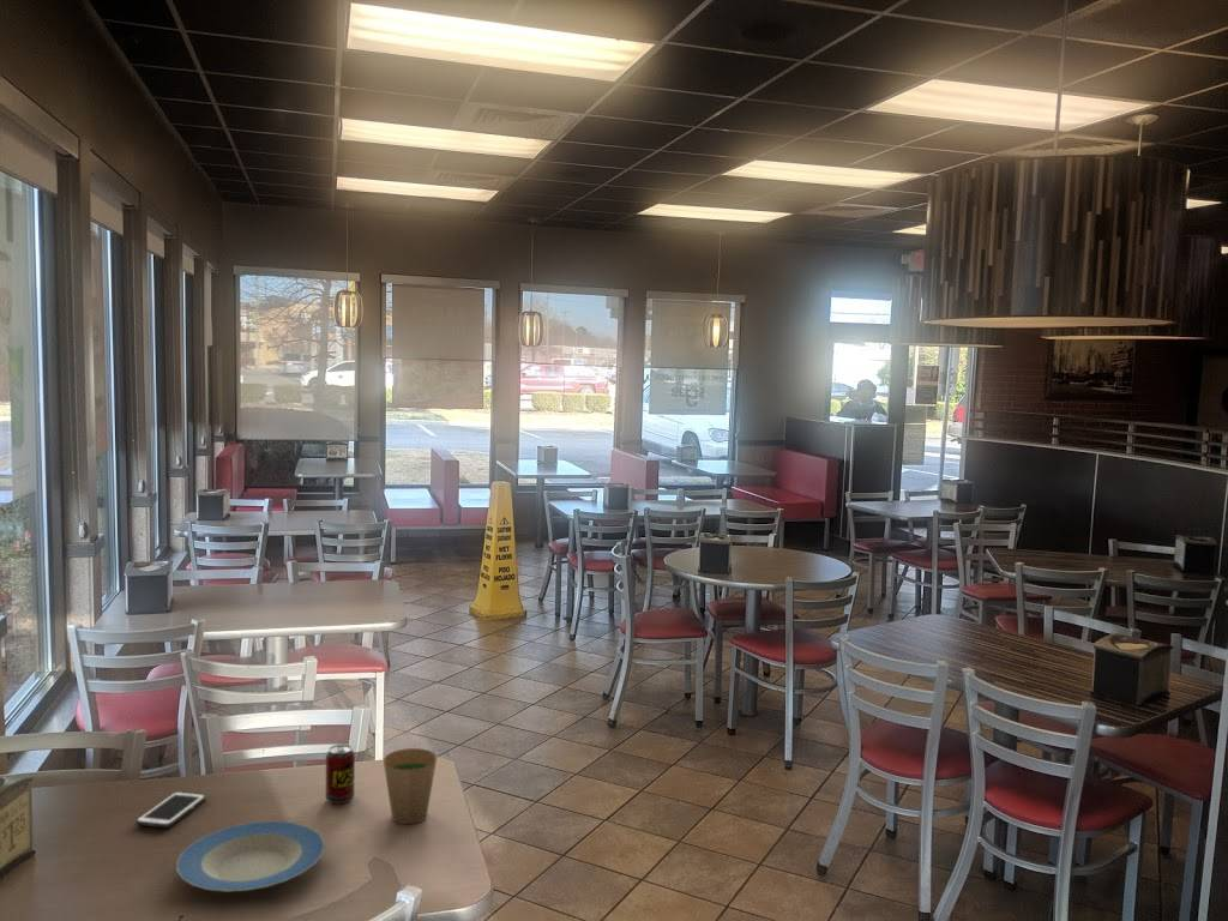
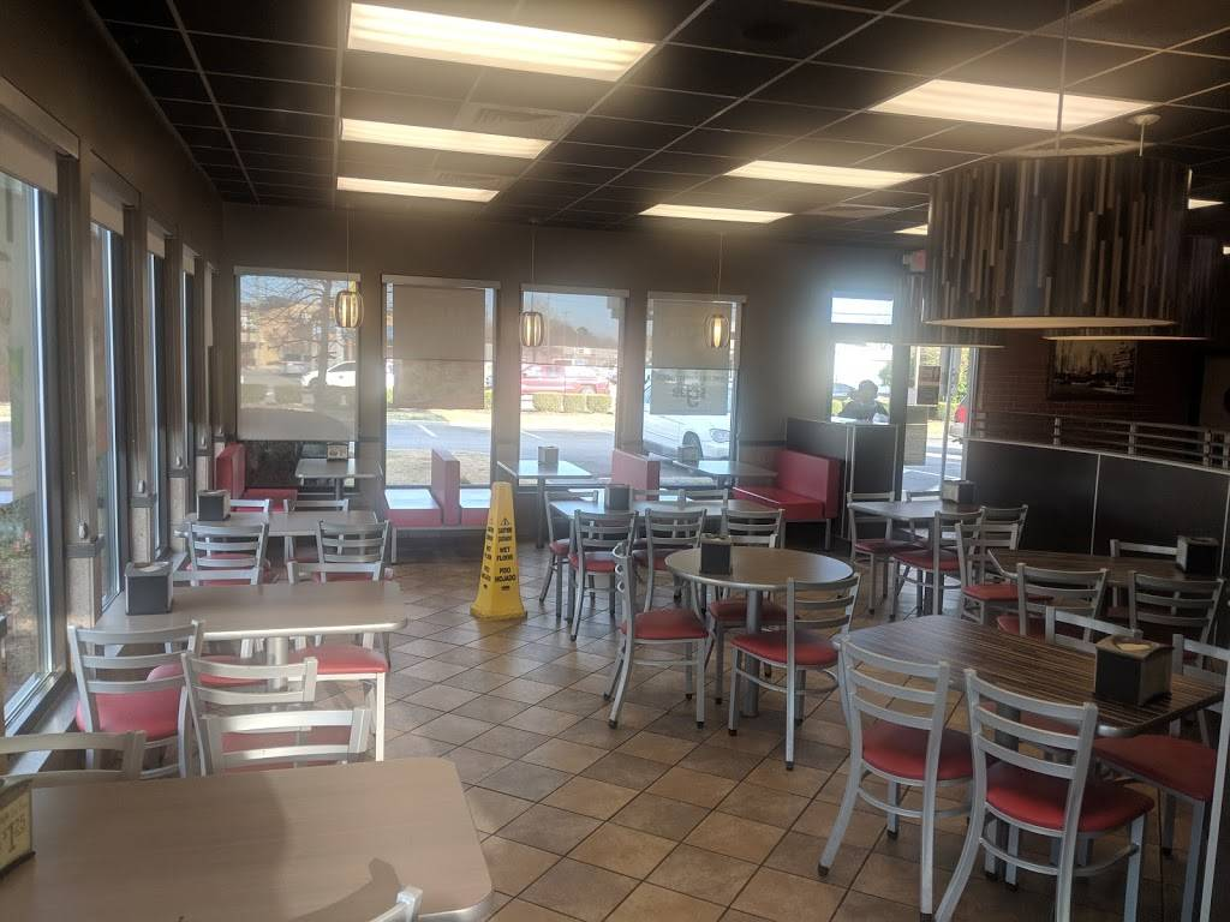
- paper cup (409, 787)
- plate (252, 861)
- cell phone (171, 808)
- beverage can (339, 773)
